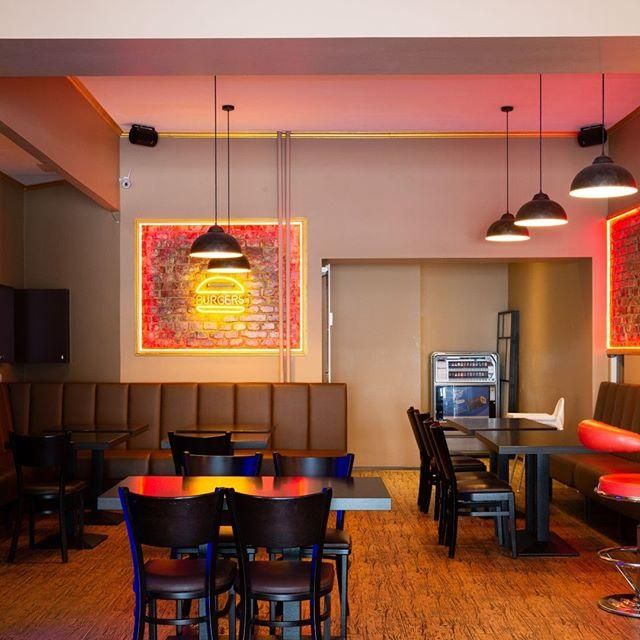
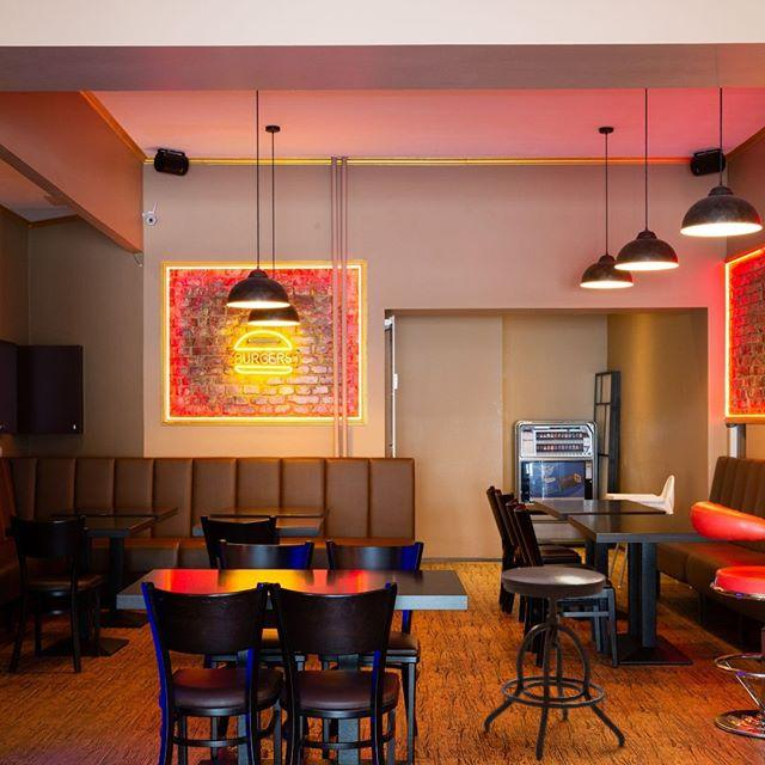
+ stool (550, 655)
